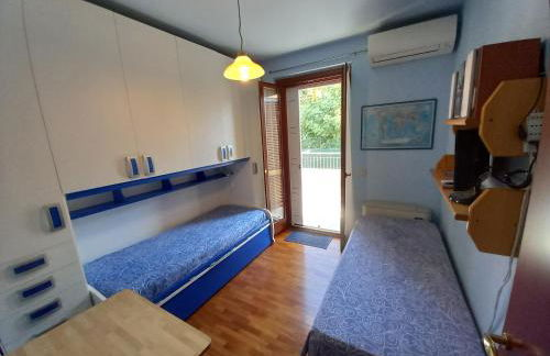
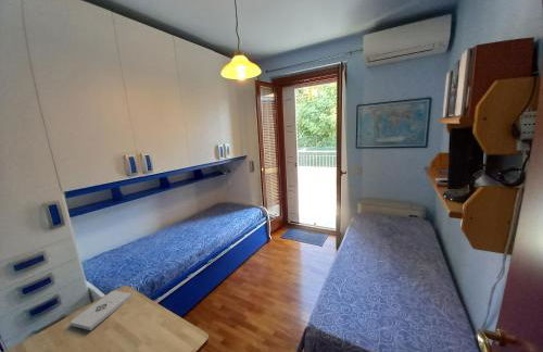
+ notepad (103, 307)
